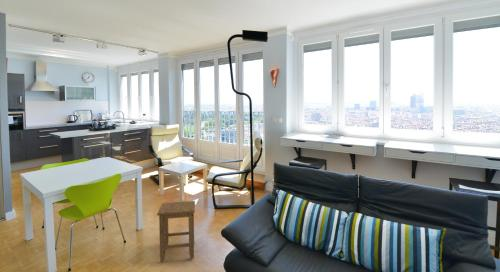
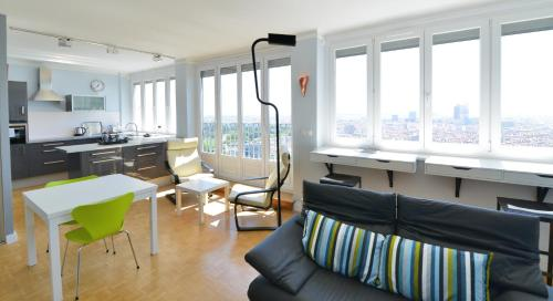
- stool (179, 232)
